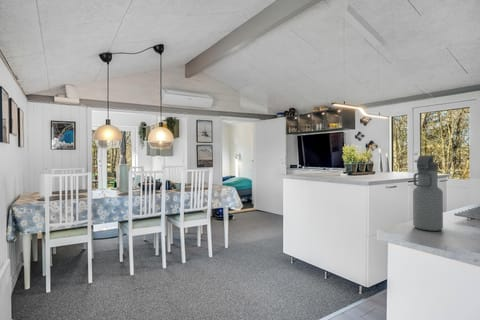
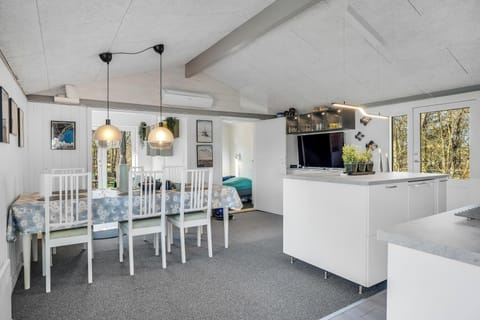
- water bottle (427, 191)
